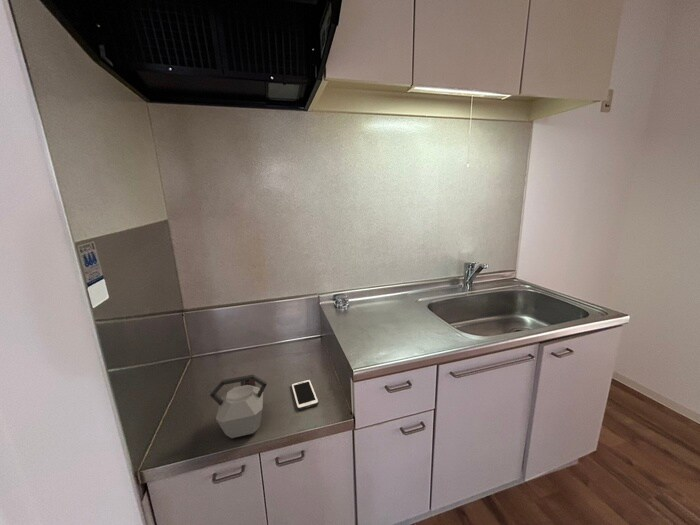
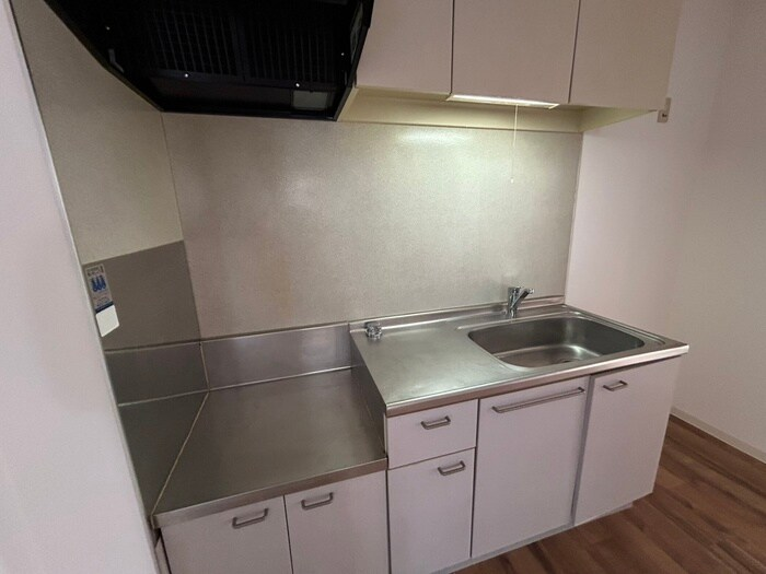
- cell phone (304, 393)
- kettle (243, 388)
